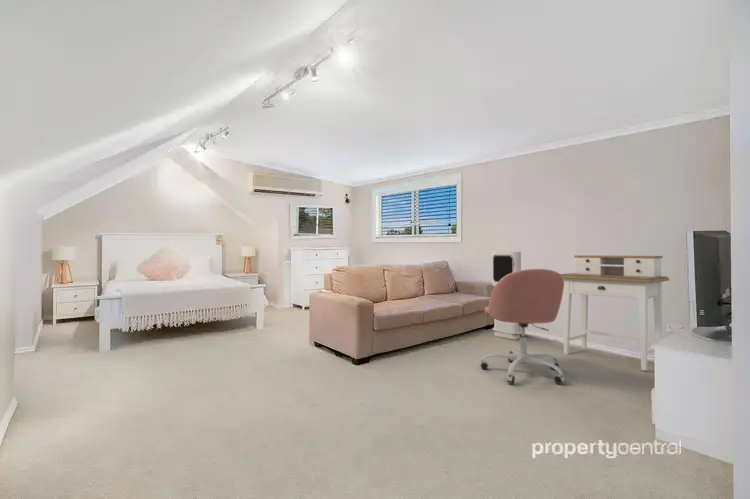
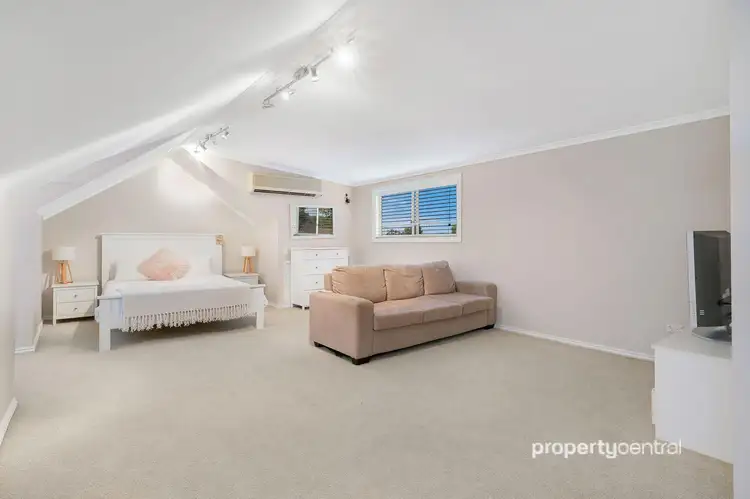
- air purifier (498, 281)
- office chair (522, 319)
- desk (610, 296)
